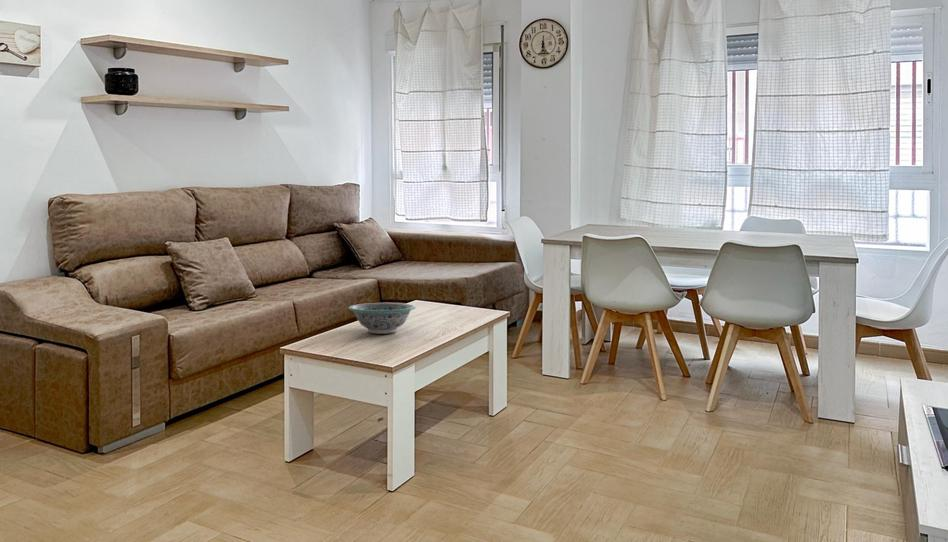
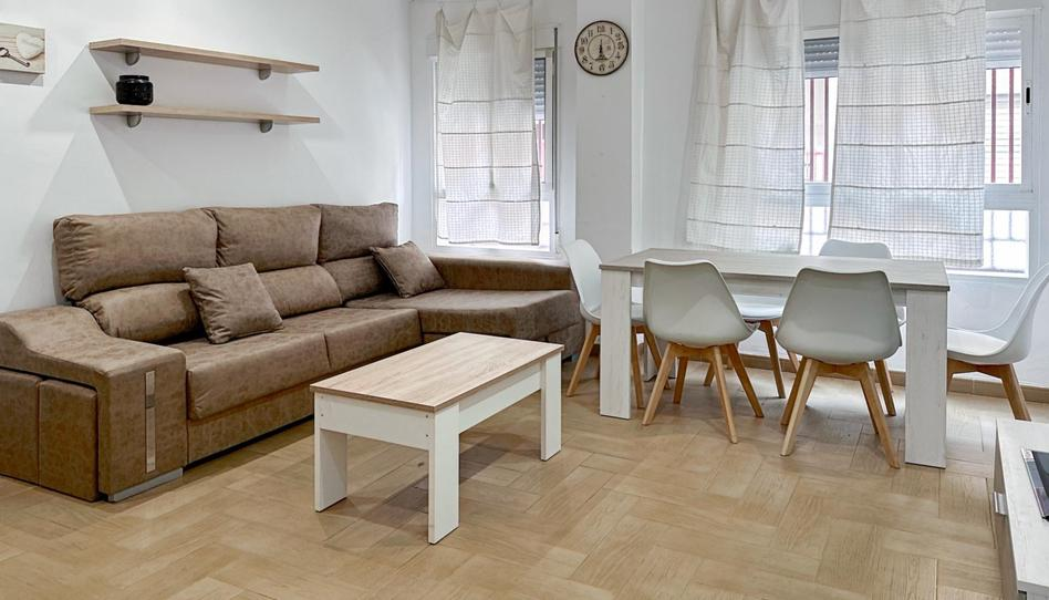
- decorative bowl (382, 318)
